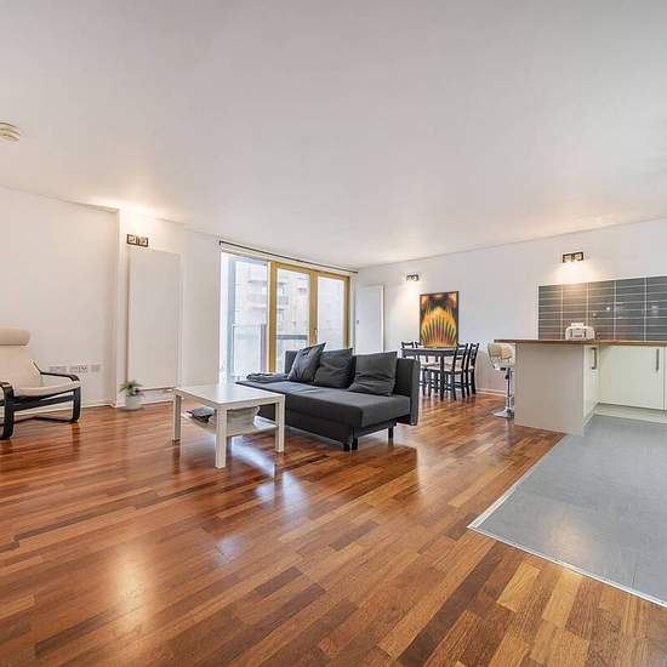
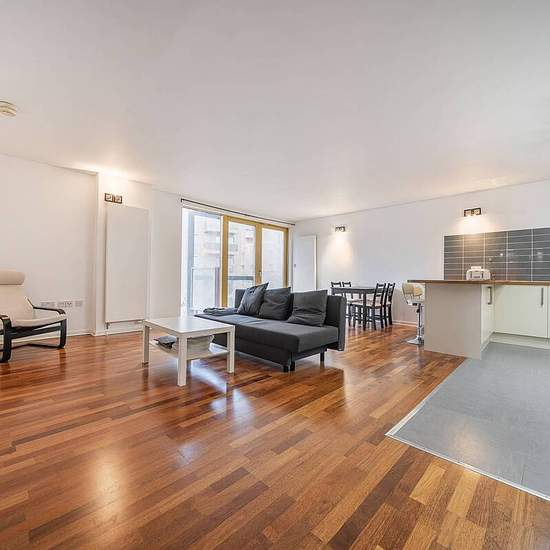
- potted plant (131, 394)
- wall art (438, 320)
